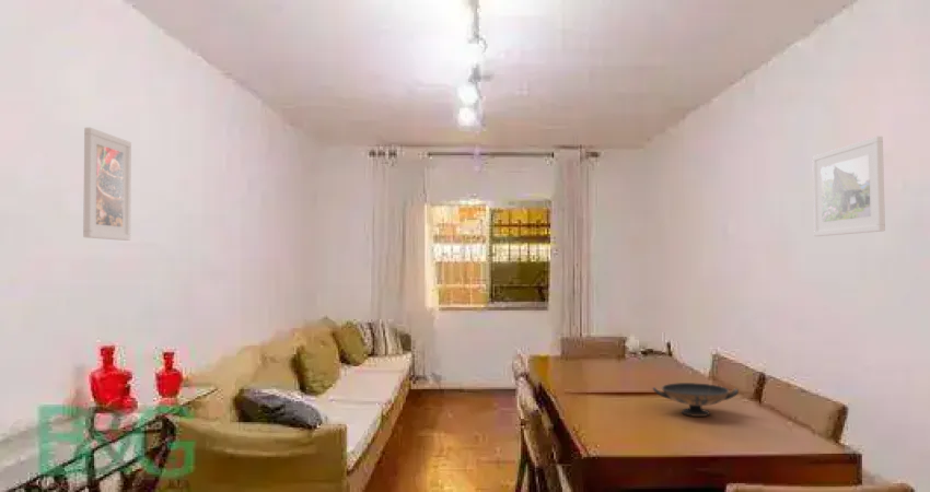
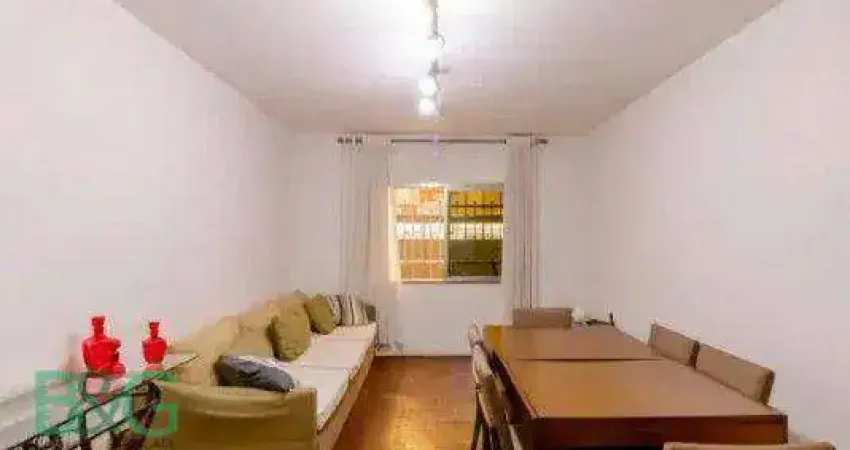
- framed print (845, 190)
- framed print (108, 187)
- decorative bowl (695, 400)
